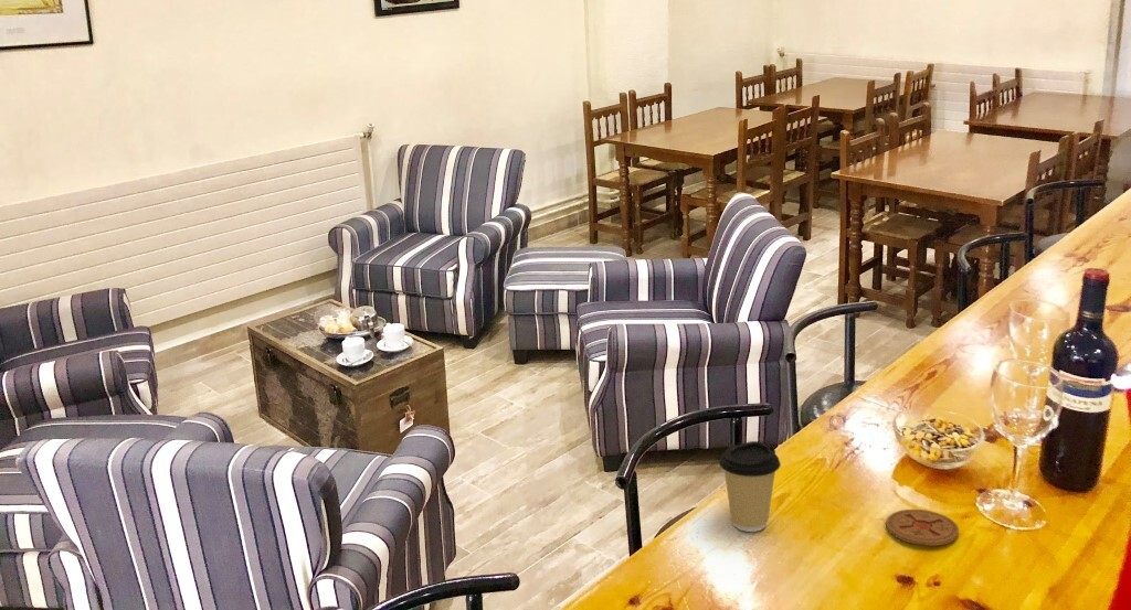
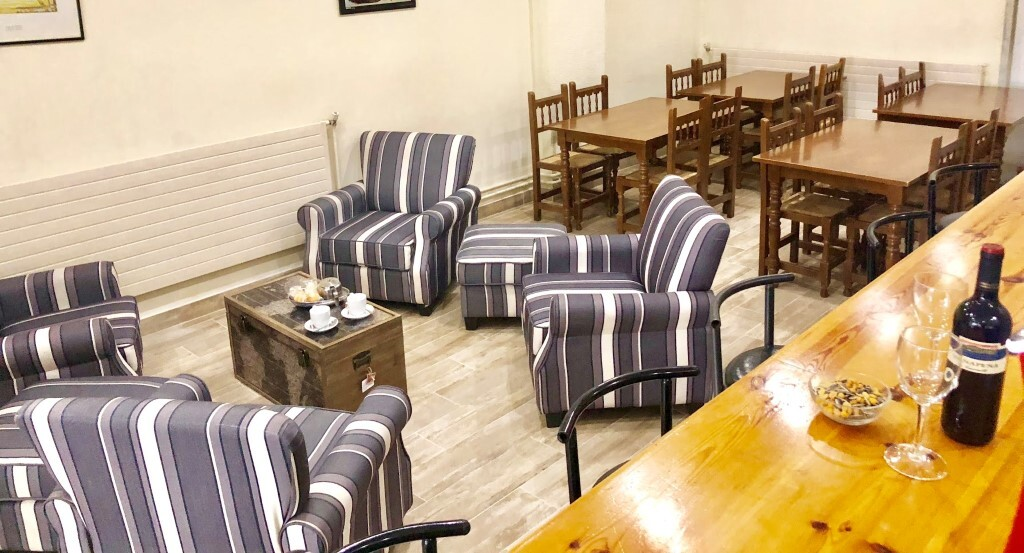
- coffee cup (749, 486)
- coaster (921, 526)
